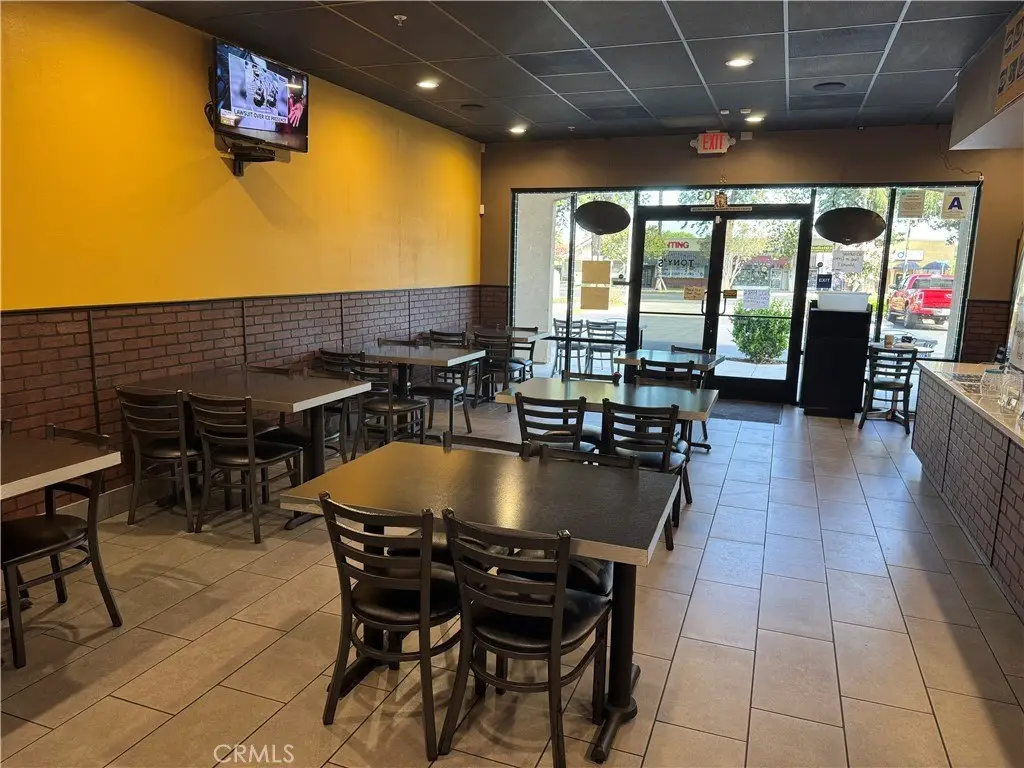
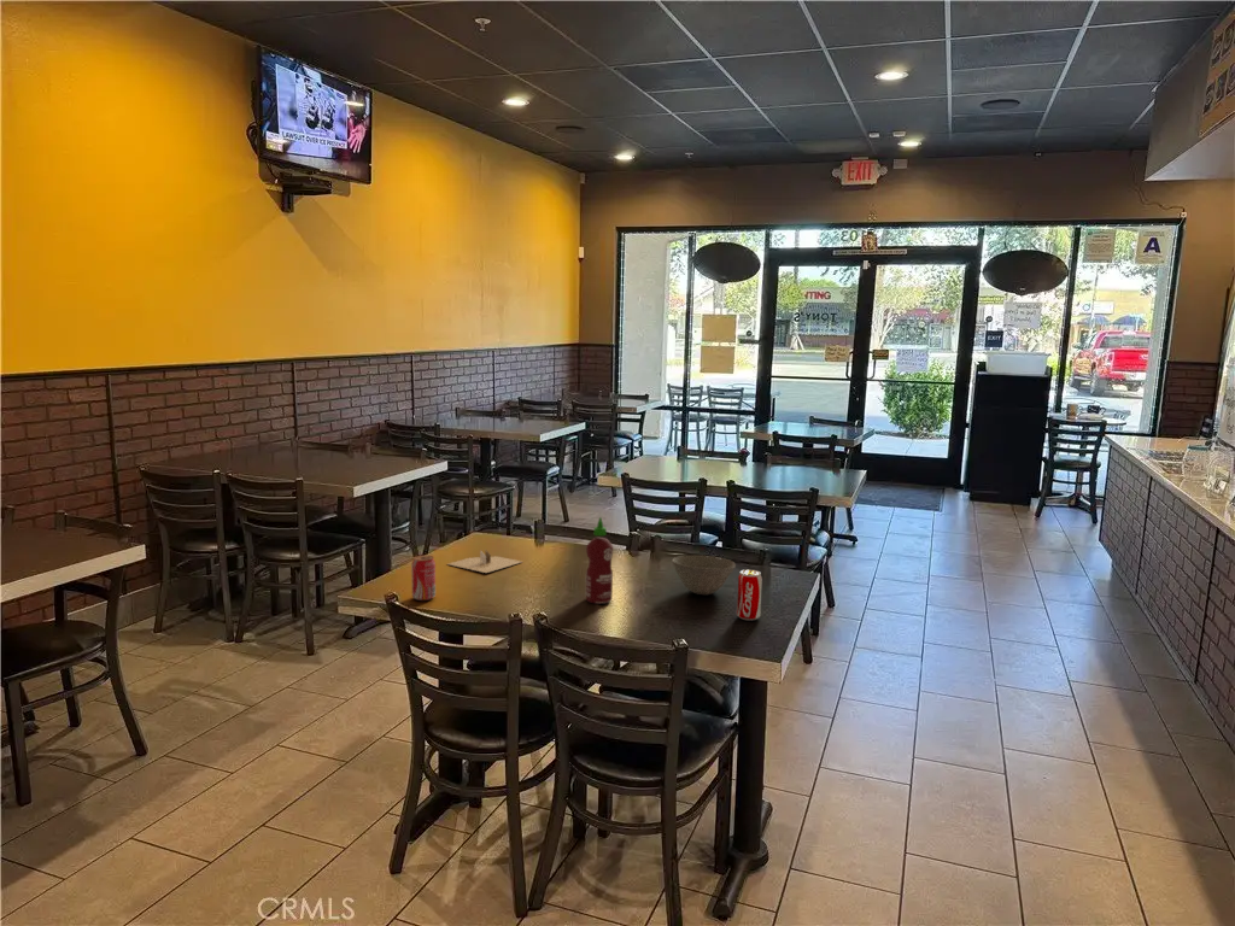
+ hot sauce (599, 559)
+ bowl (703, 576)
+ beverage can (749, 594)
+ napkin holder (485, 556)
+ beverage can (423, 578)
